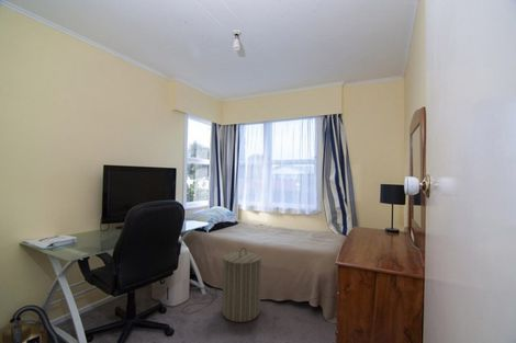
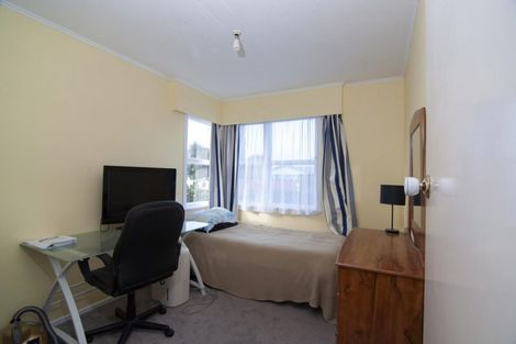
- laundry hamper (242, 279)
